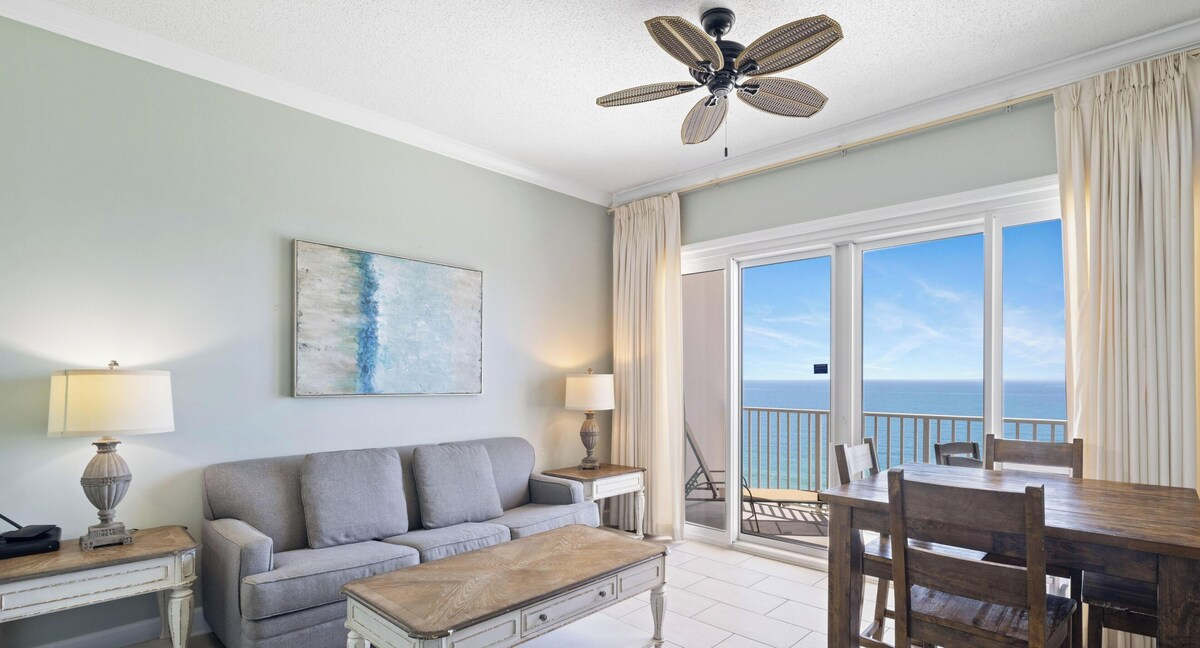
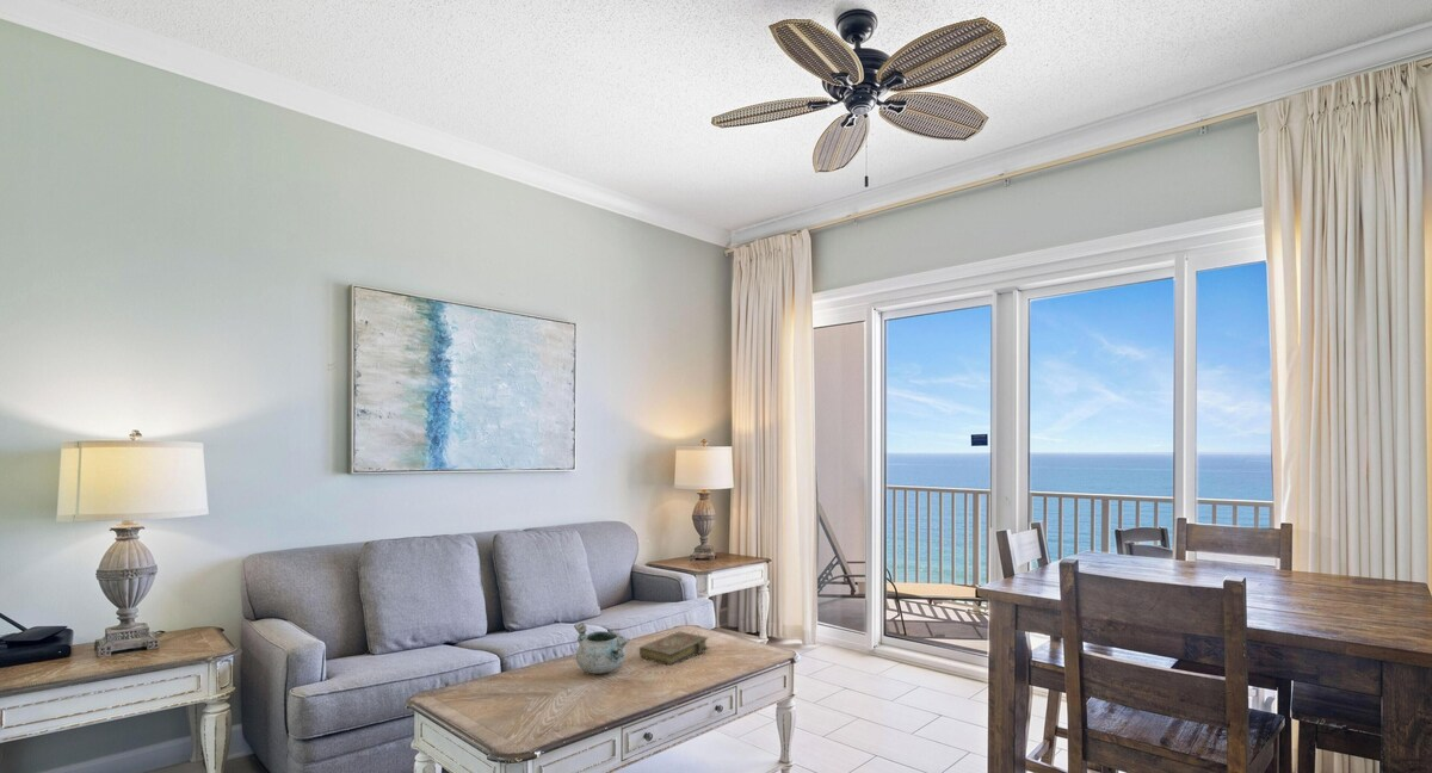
+ book (674, 647)
+ decorative bowl (601, 649)
